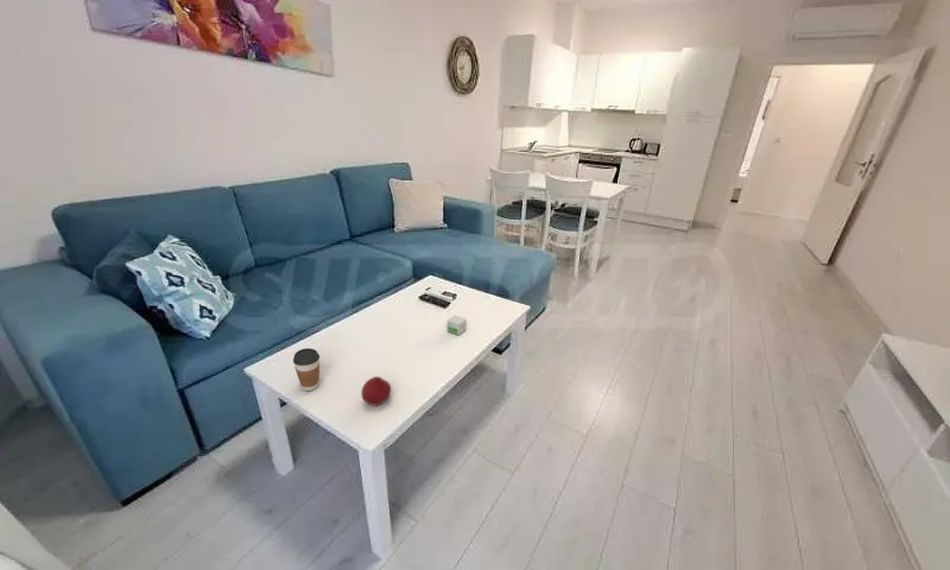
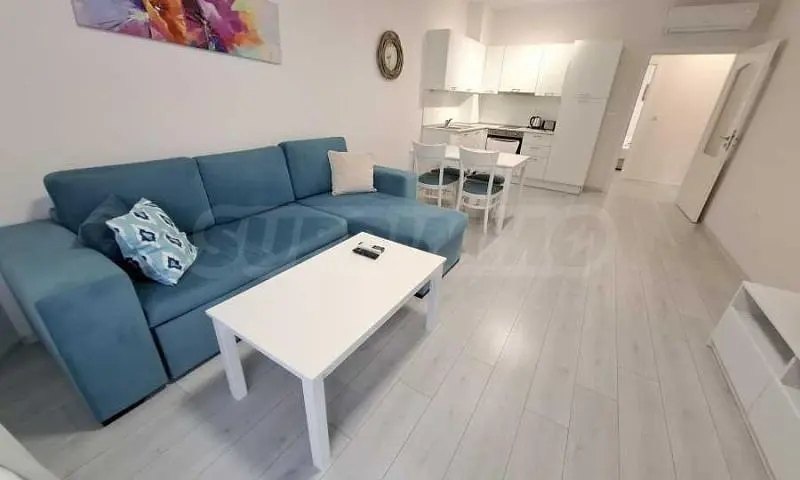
- coffee cup (308, 369)
- apple (375, 391)
- small box (456, 324)
